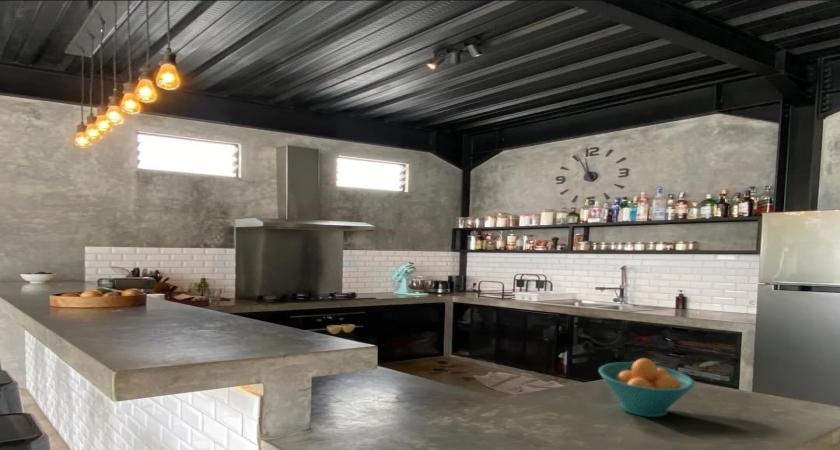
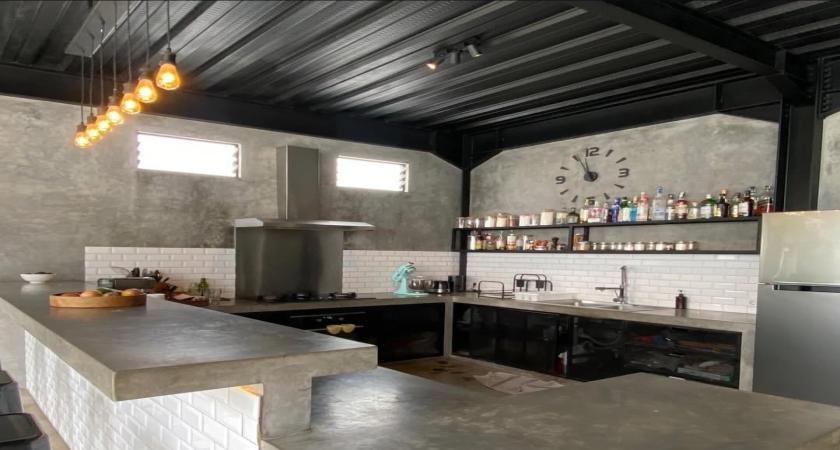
- fruit bowl (644, 384)
